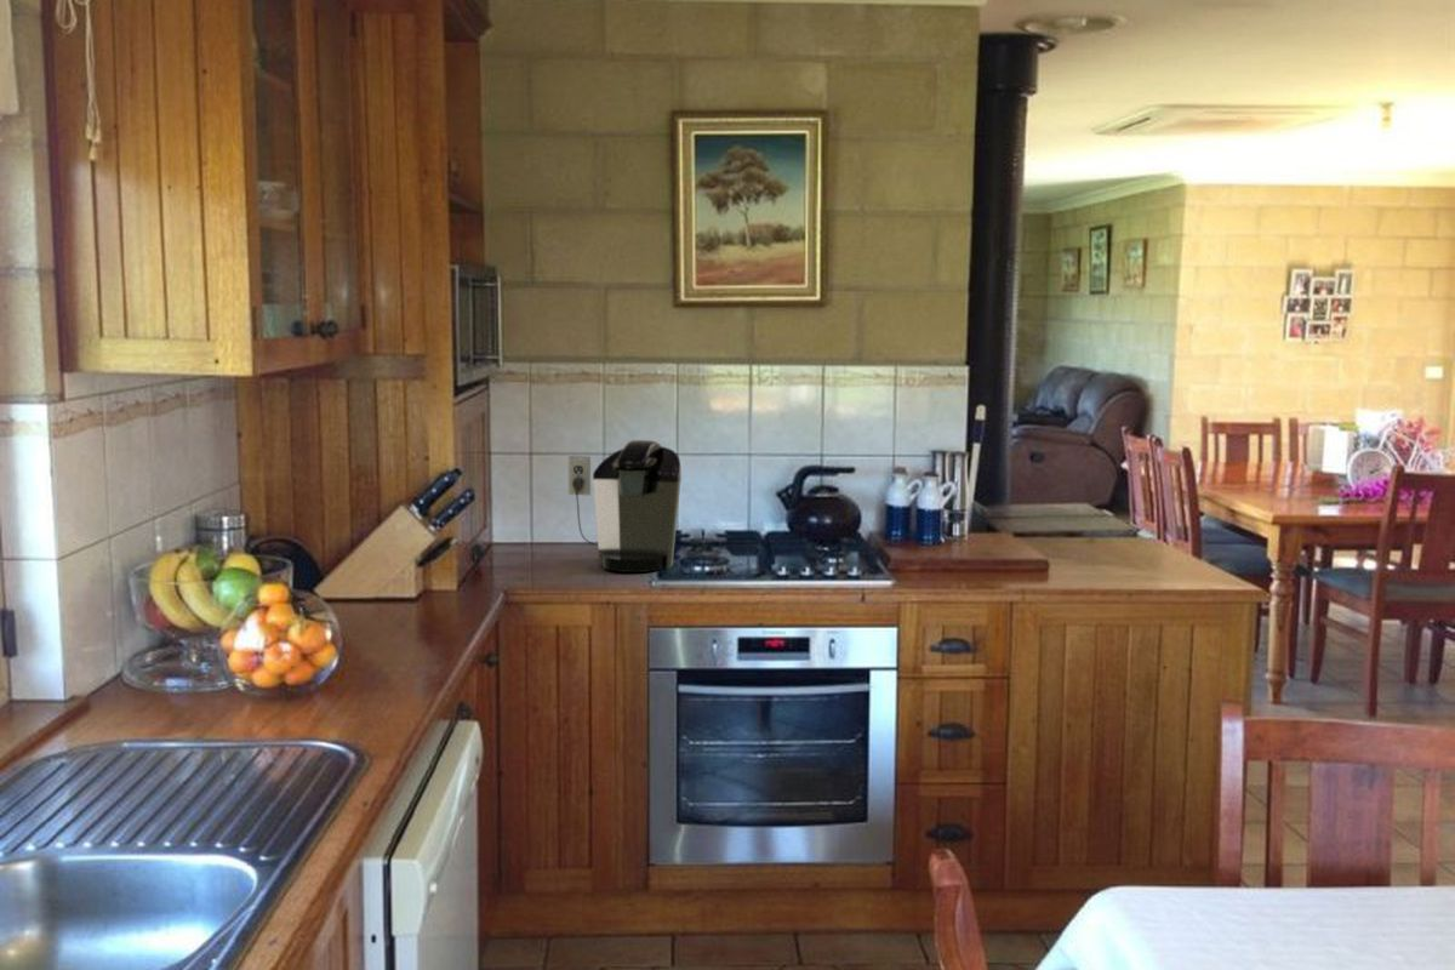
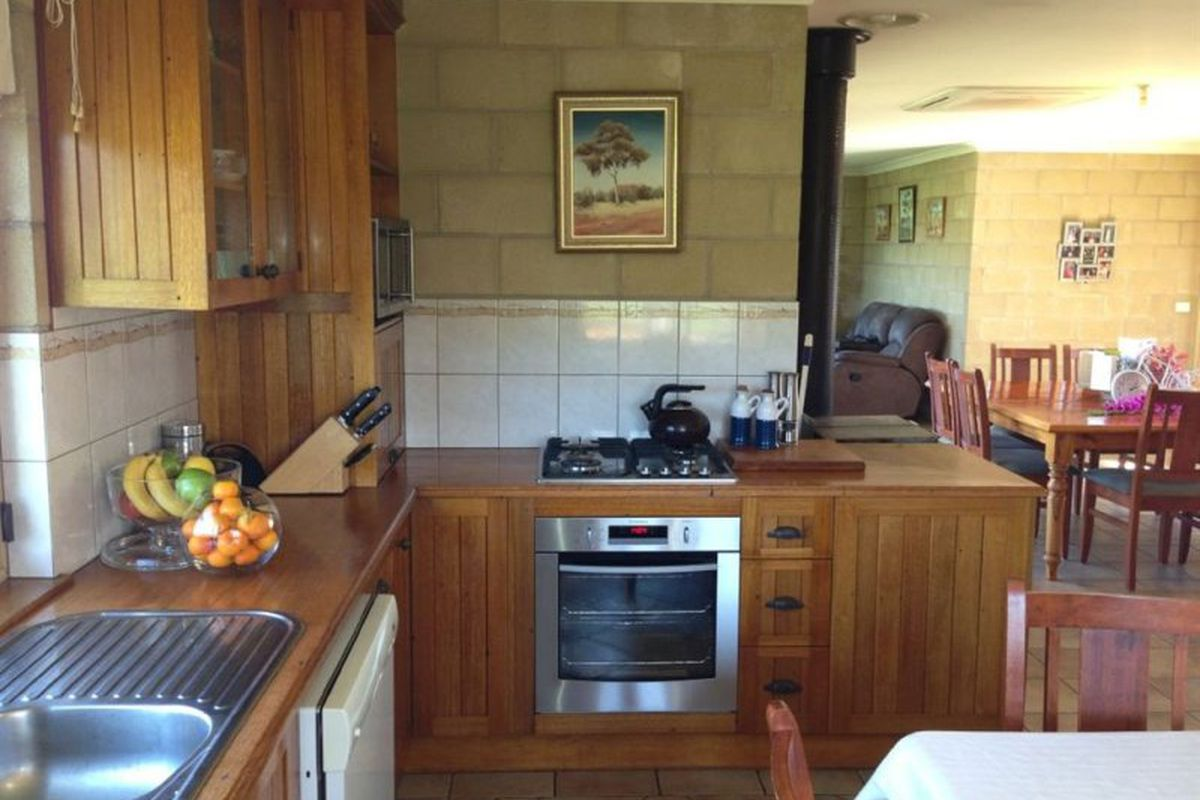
- coffee maker (616, 501)
